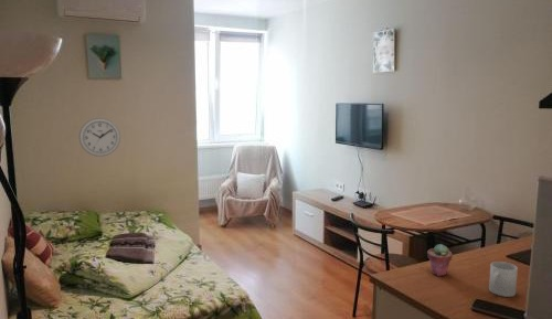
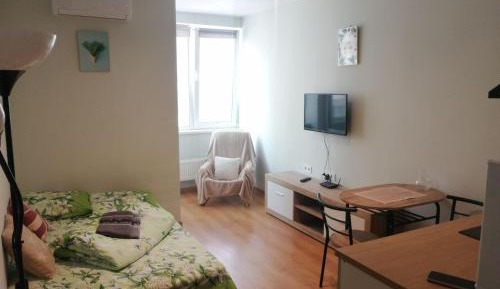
- potted succulent (439, 258)
- wall clock (99, 137)
- mug (500, 279)
